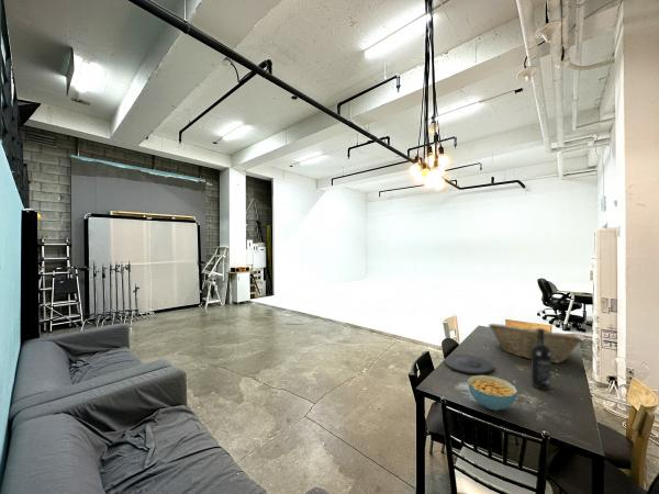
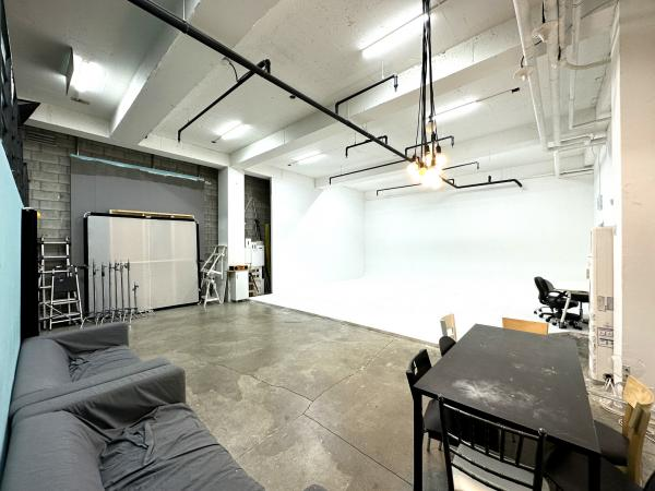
- fruit basket (530, 338)
- wine bottle (540, 357)
- plate (468, 361)
- cereal bowl (491, 395)
